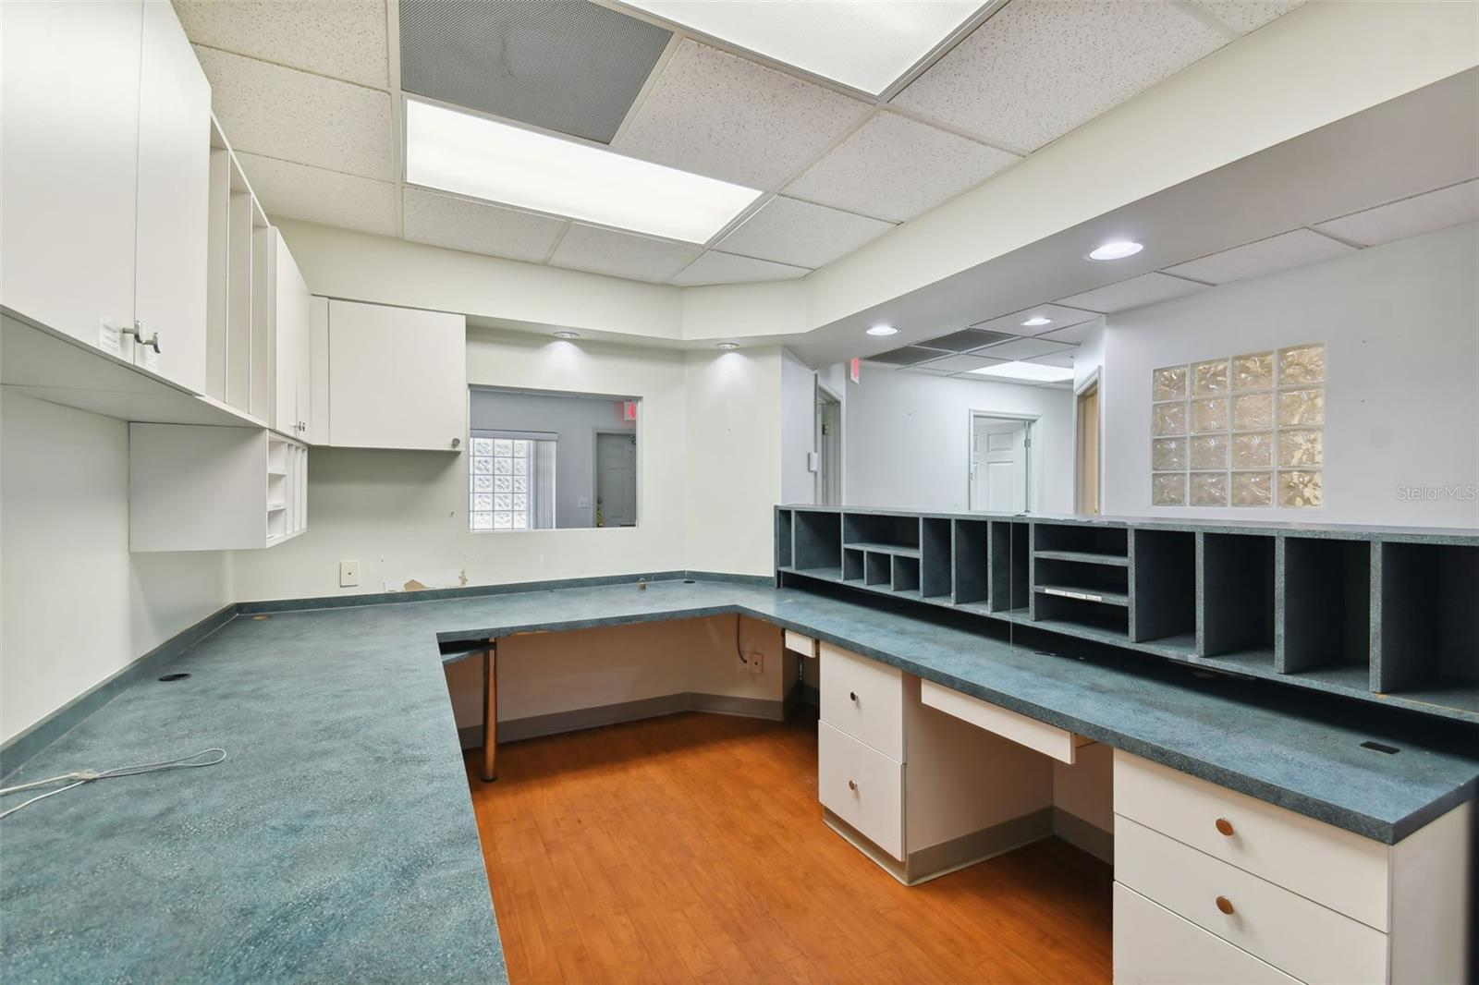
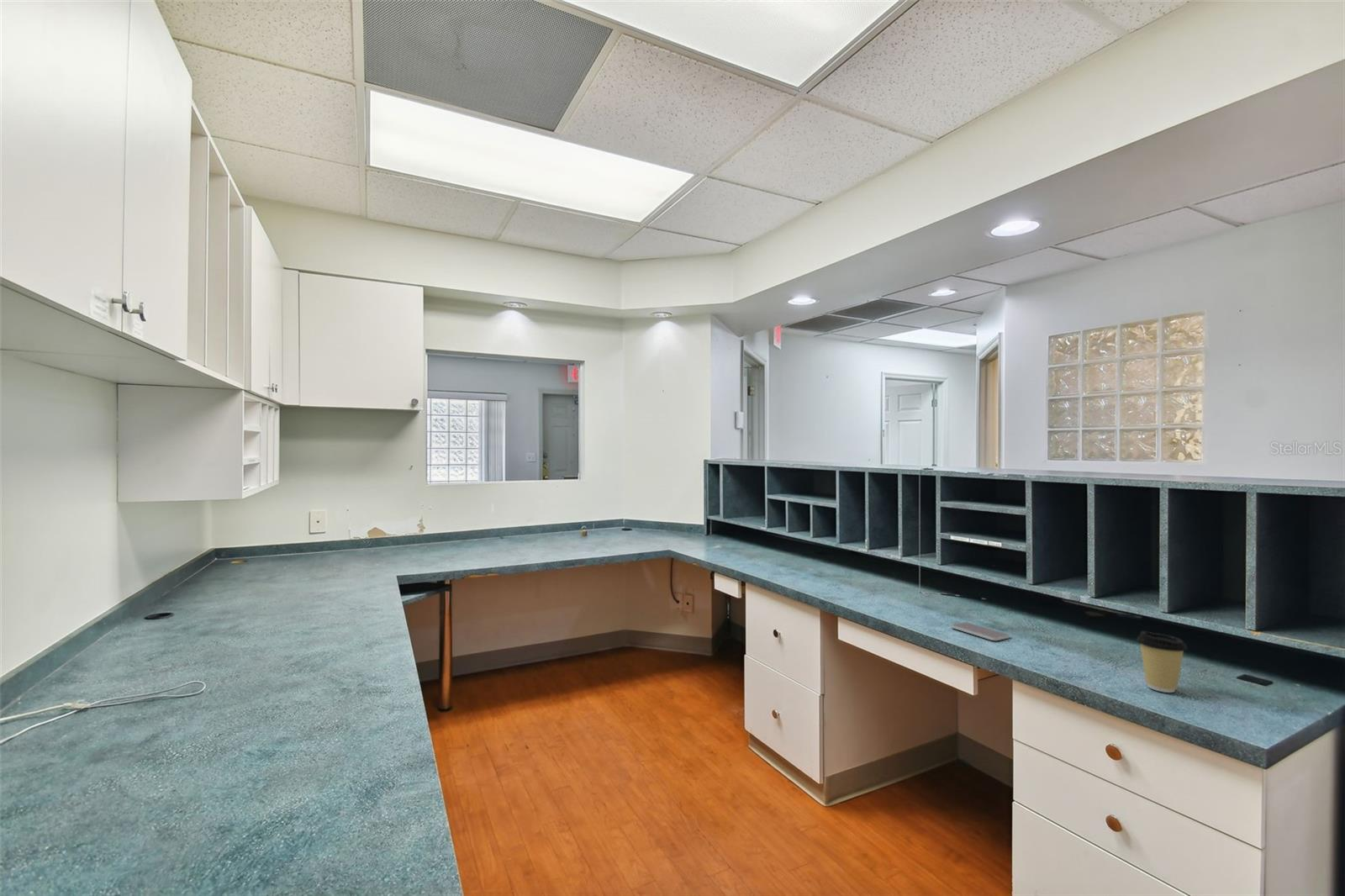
+ smartphone (979, 630)
+ coffee cup (1161, 661)
